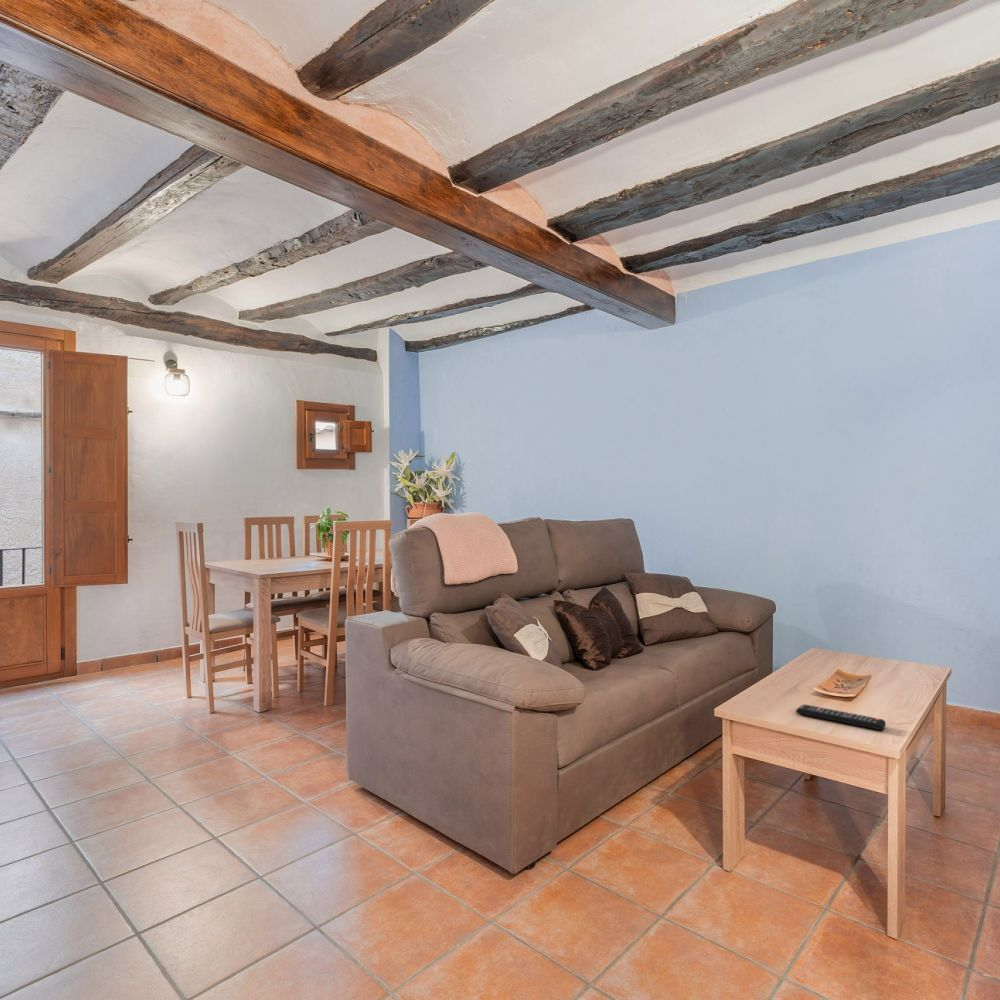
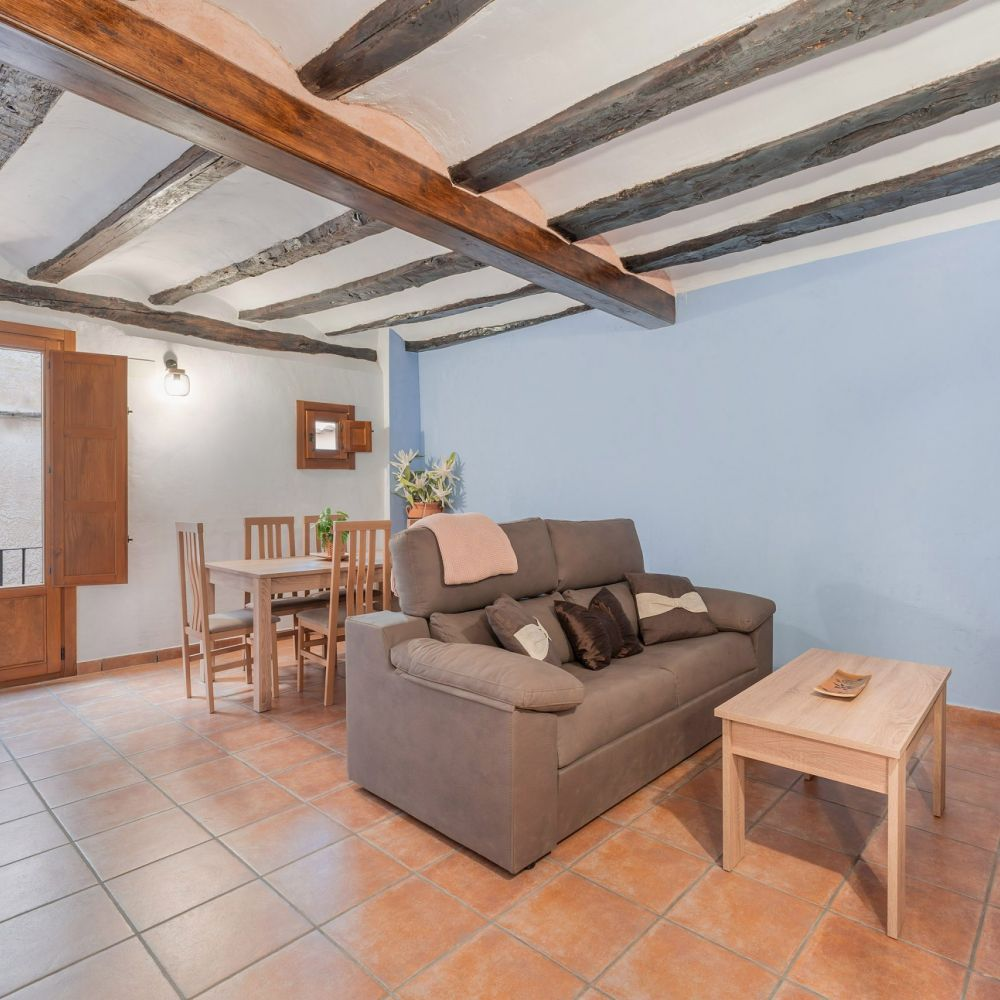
- remote control (839, 717)
